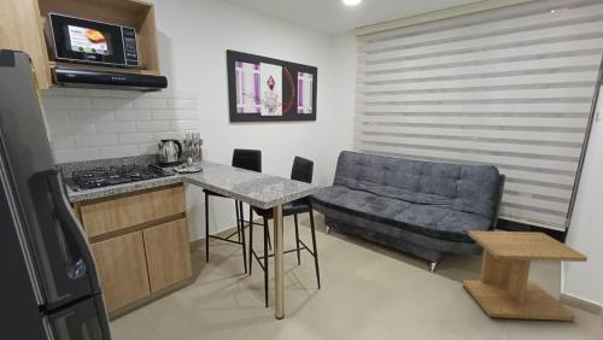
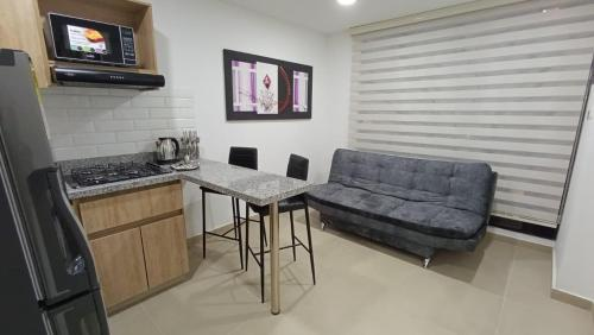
- side table (517, 272)
